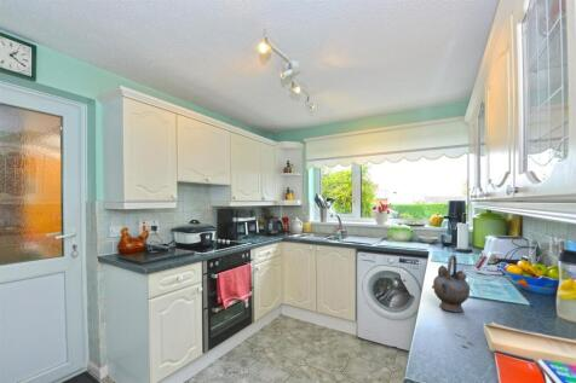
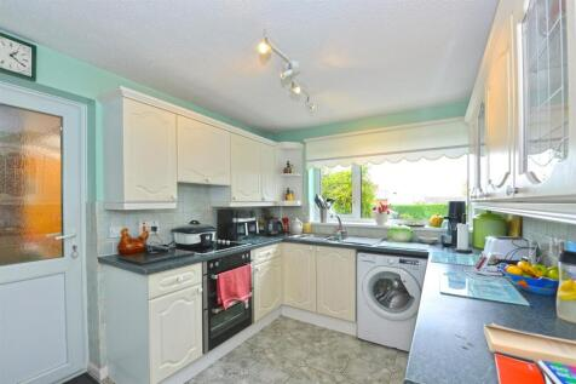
- teapot (449, 282)
